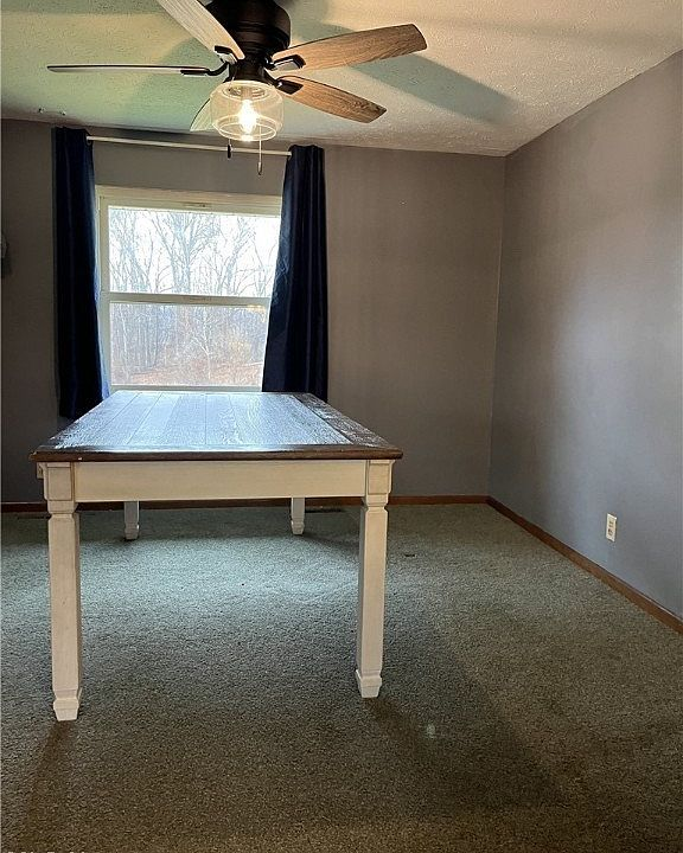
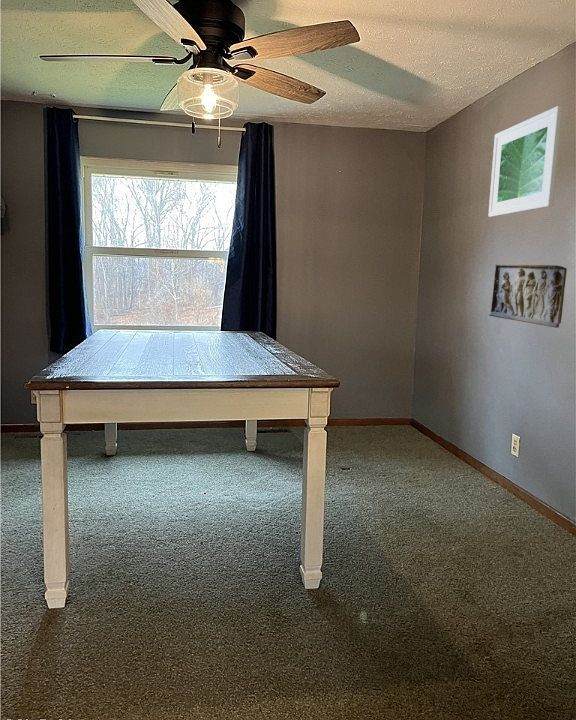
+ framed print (521, 167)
+ relief sculpture (523, 293)
